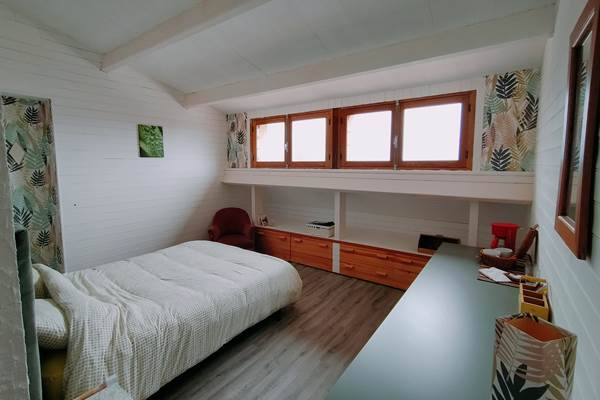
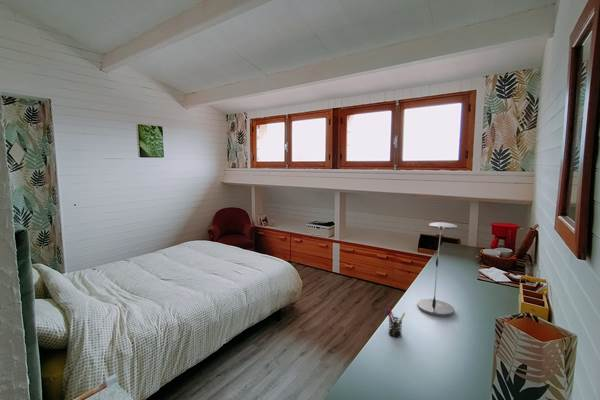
+ desk lamp (437, 264)
+ pen holder (394, 322)
